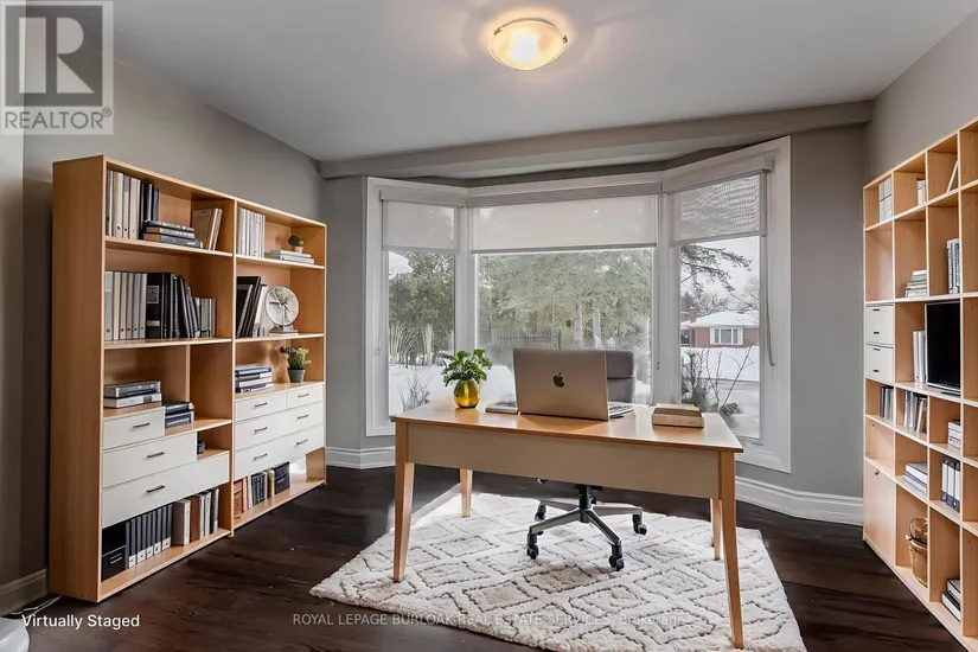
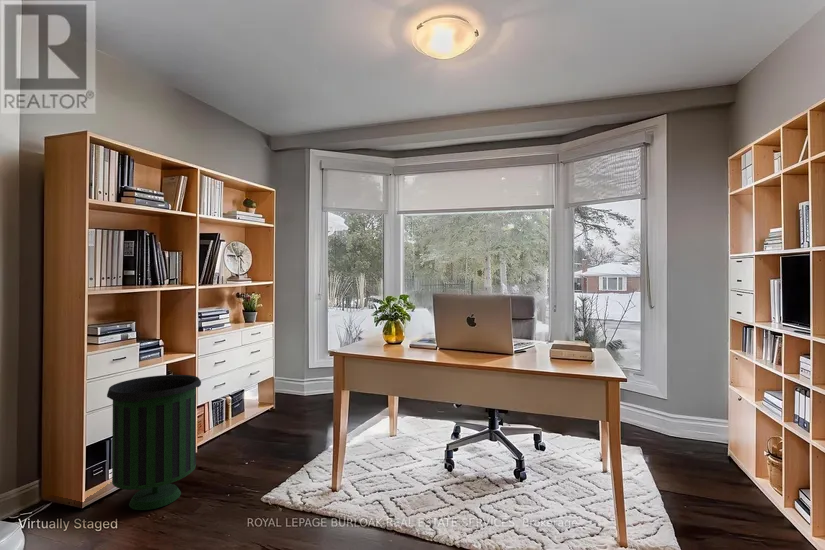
+ trash can (156, 440)
